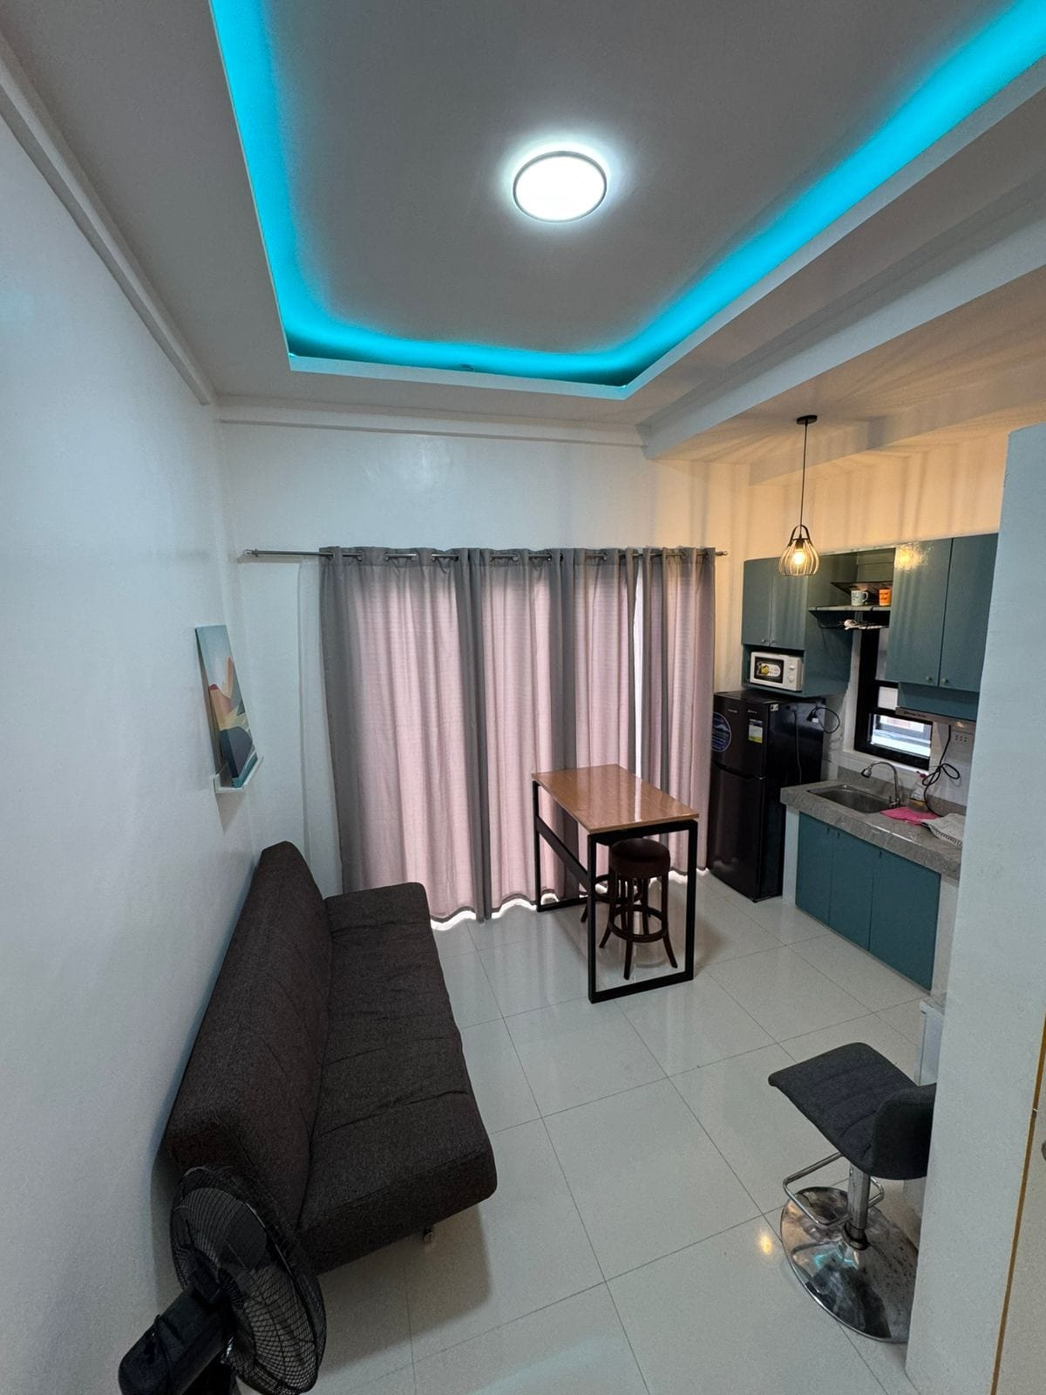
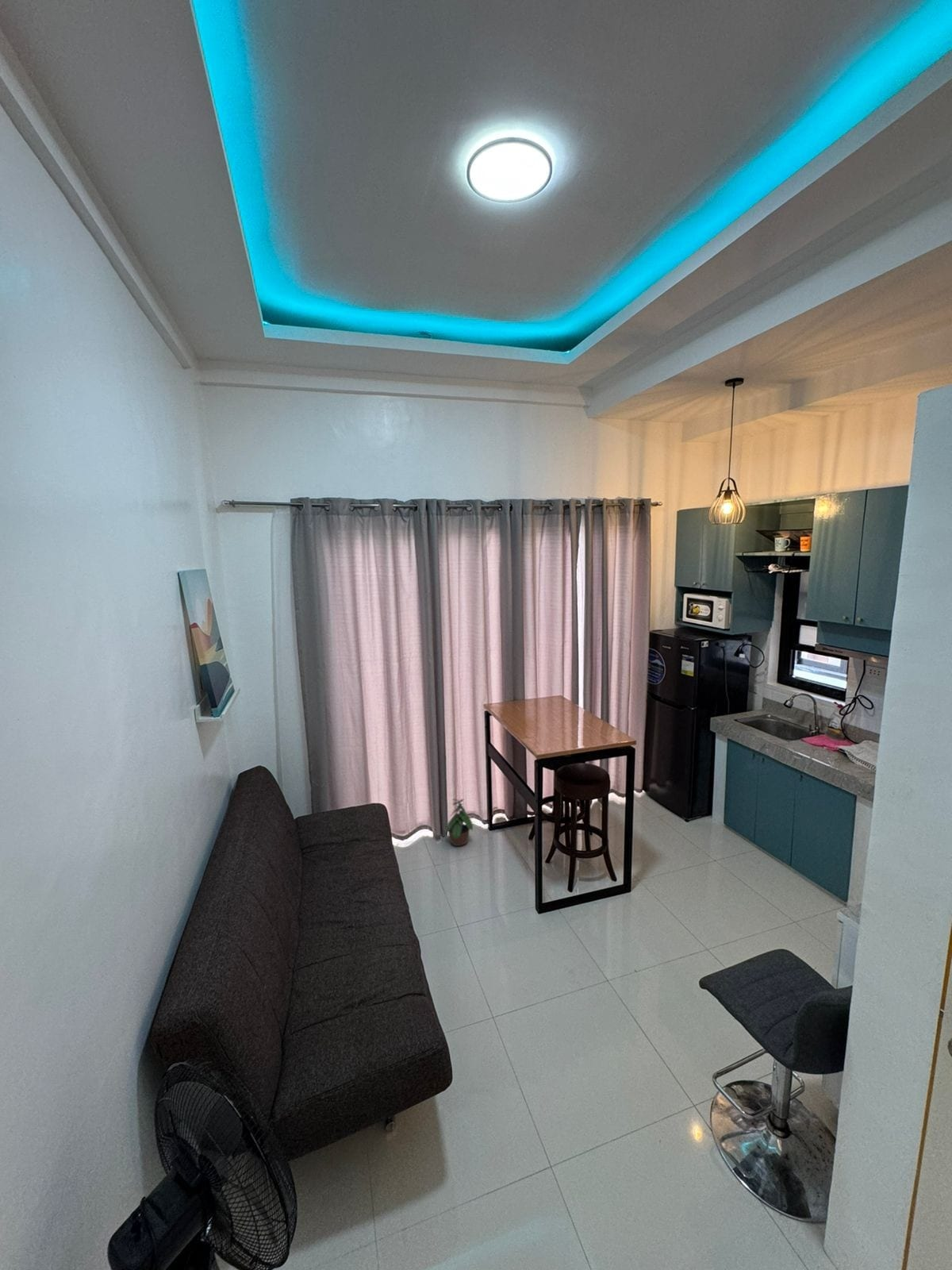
+ potted plant (459, 820)
